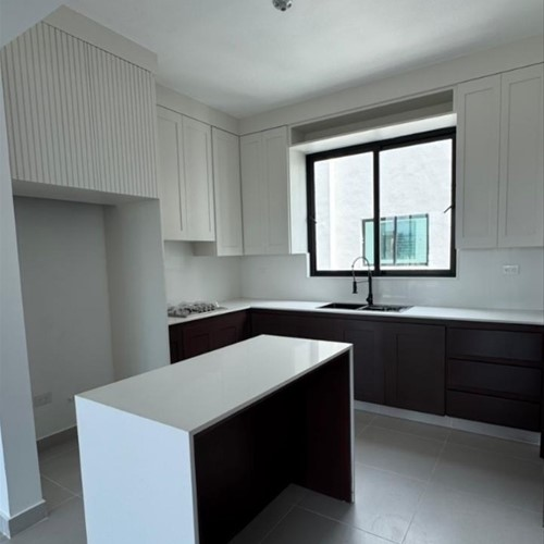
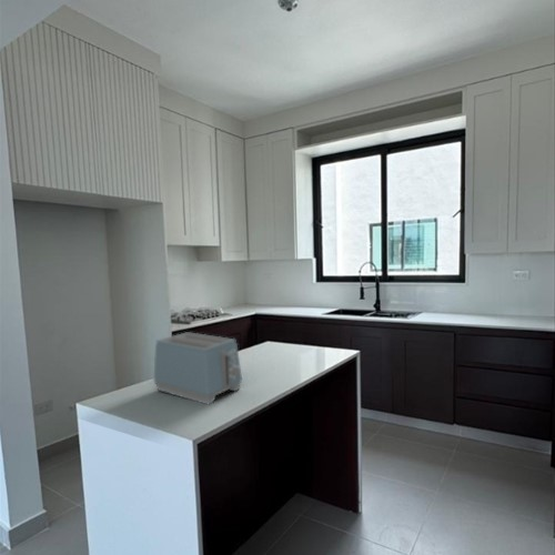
+ toaster (200, 365)
